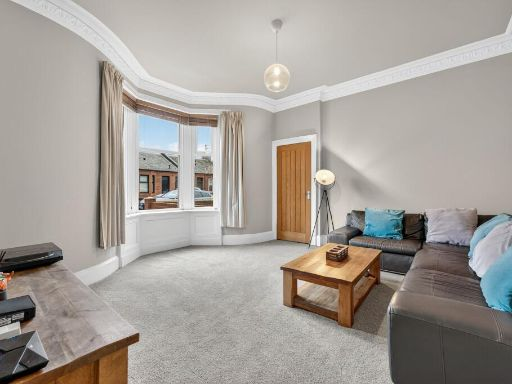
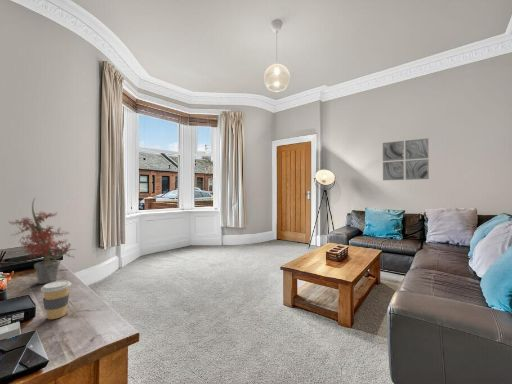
+ coffee cup (56, 299)
+ wall art (405, 159)
+ potted plant (43, 239)
